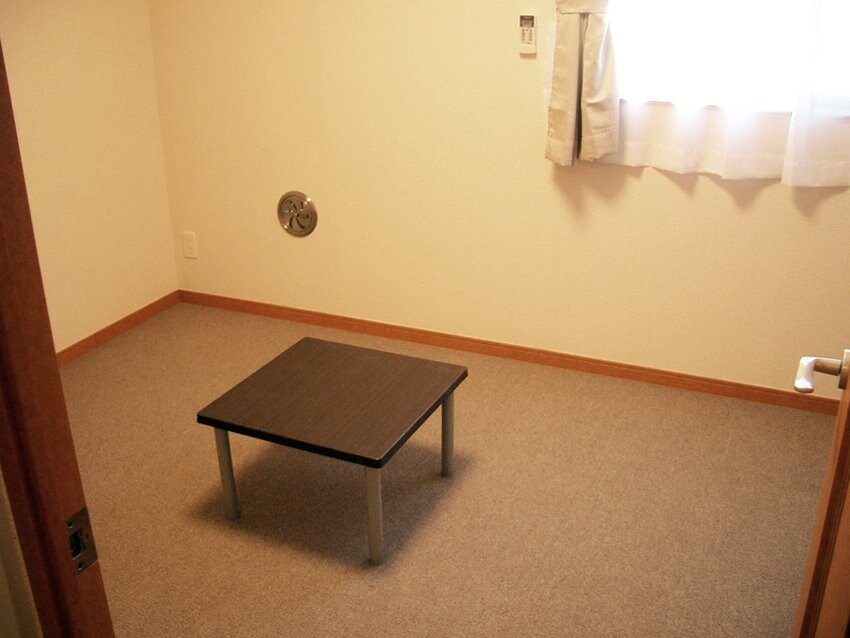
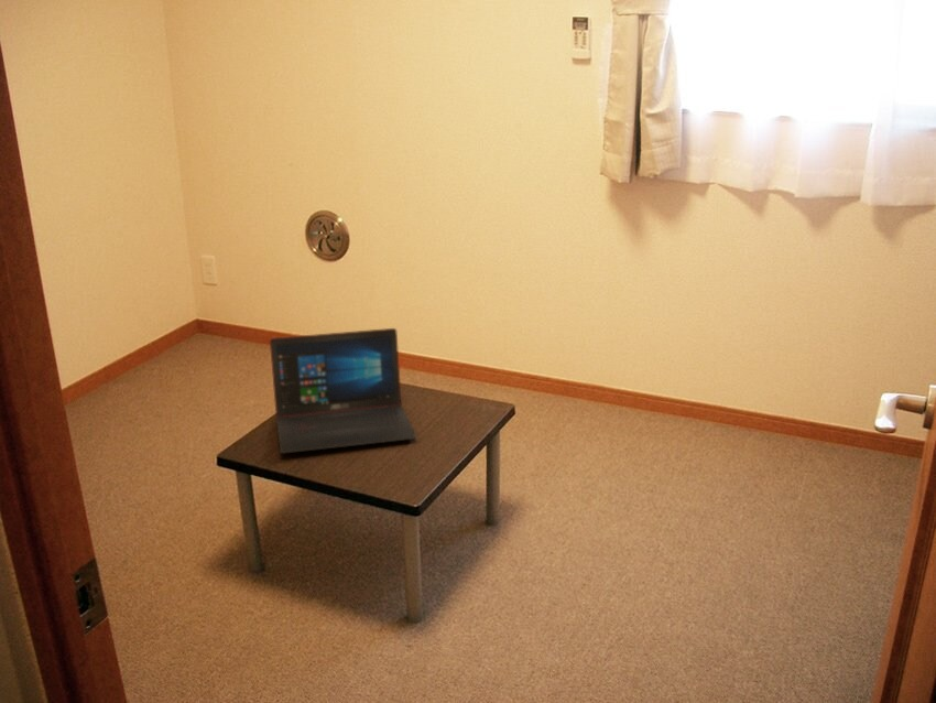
+ laptop (341, 388)
